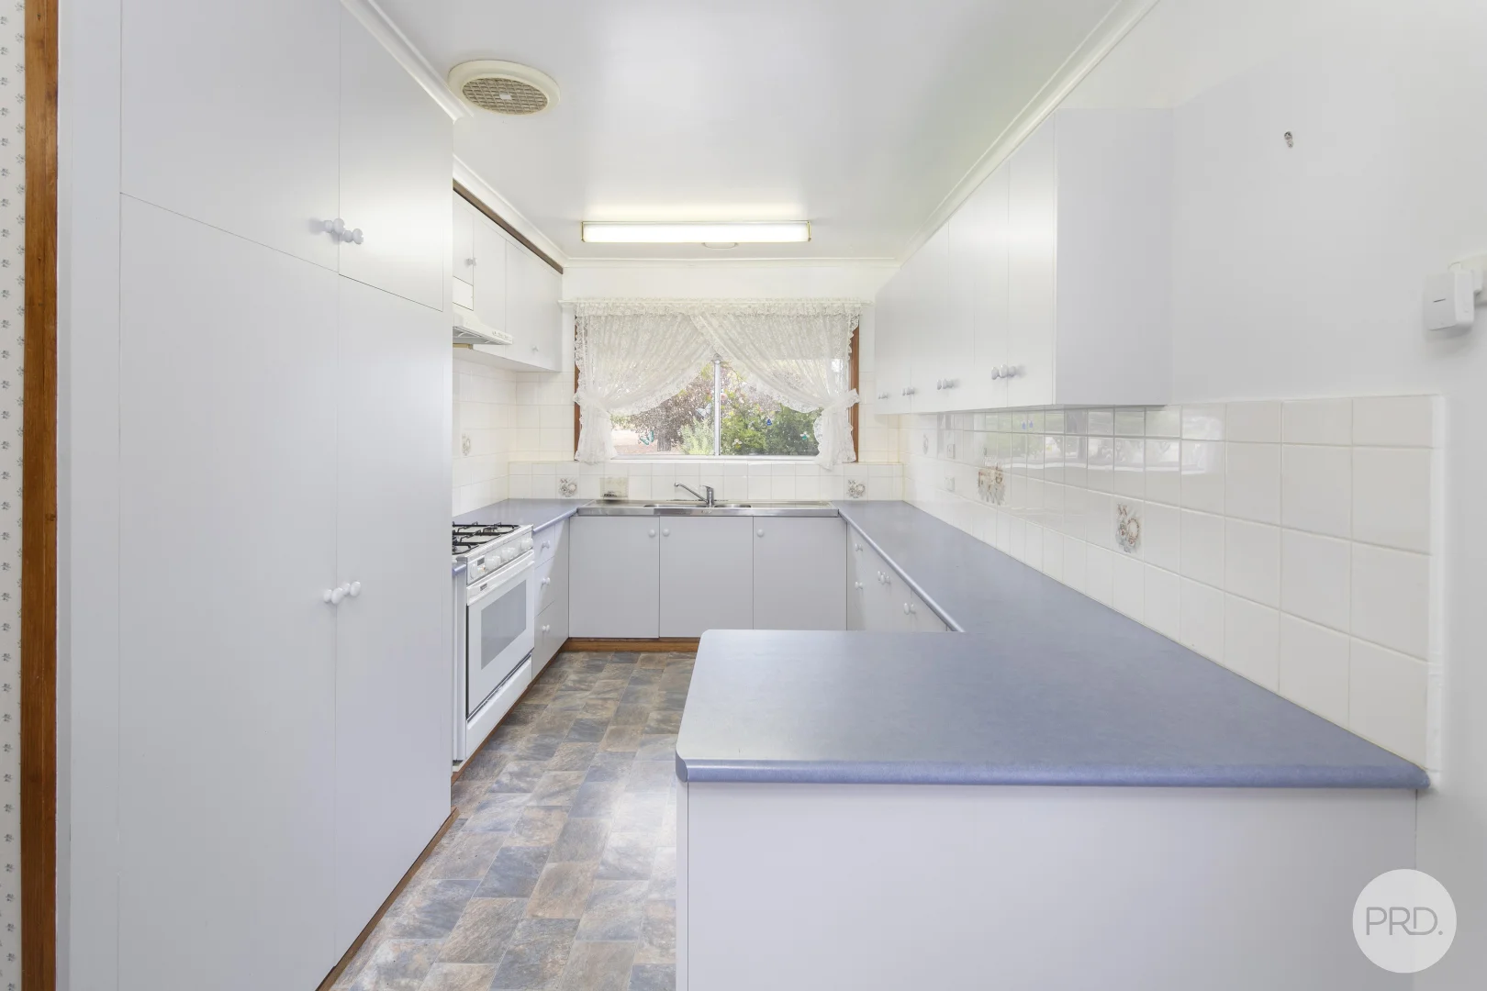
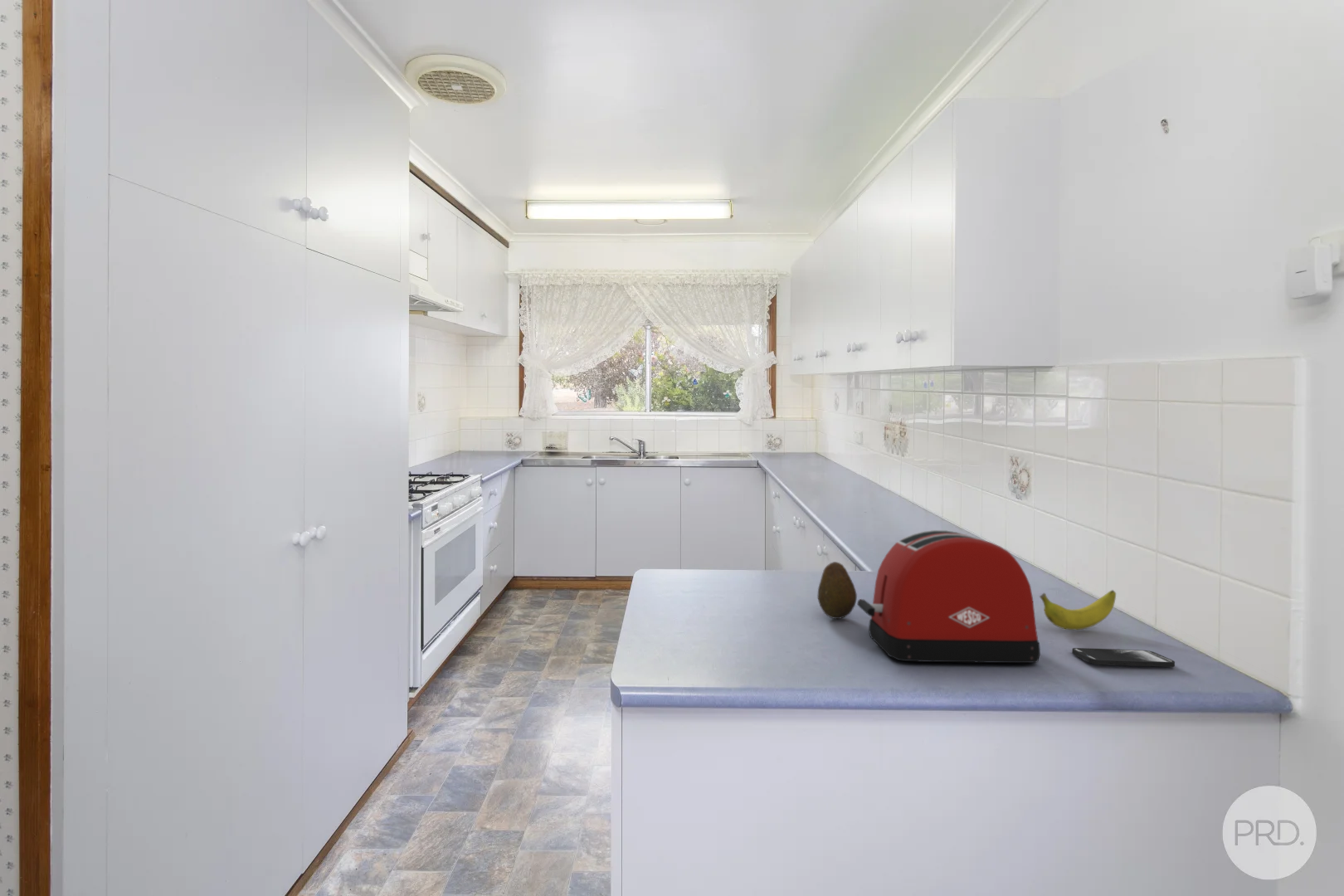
+ fruit (836, 590)
+ smartphone (1122, 657)
+ banana (1078, 610)
+ toaster (950, 590)
